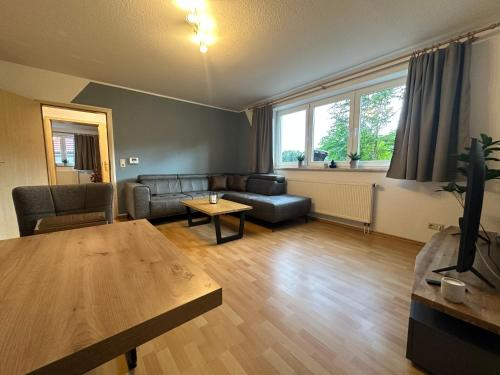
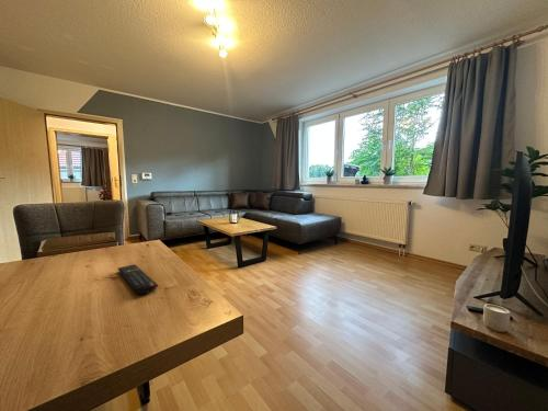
+ remote control (136, 277)
